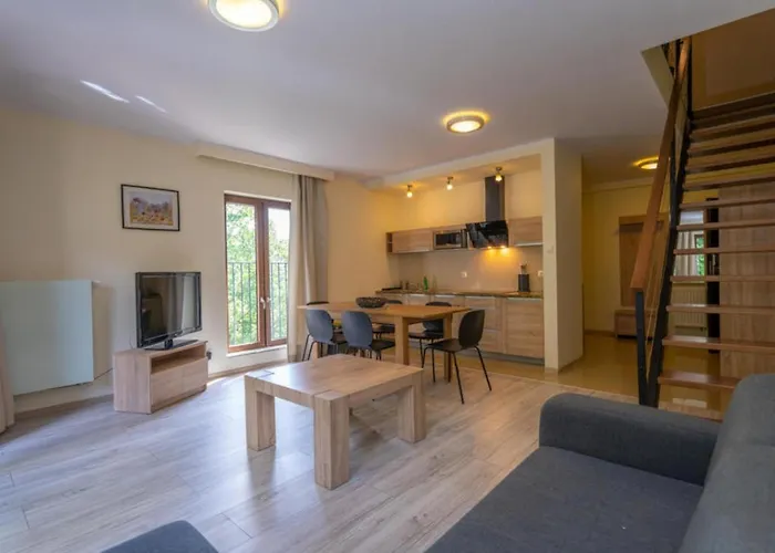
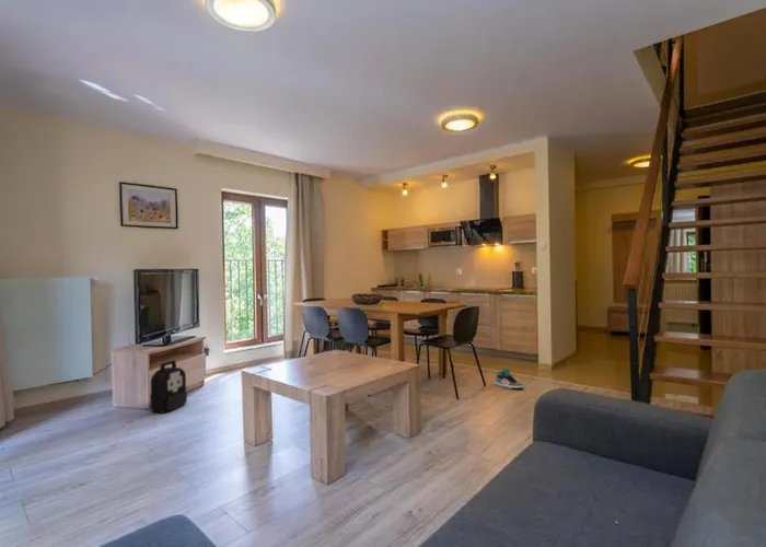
+ sneaker (509, 376)
+ backpack (167, 384)
